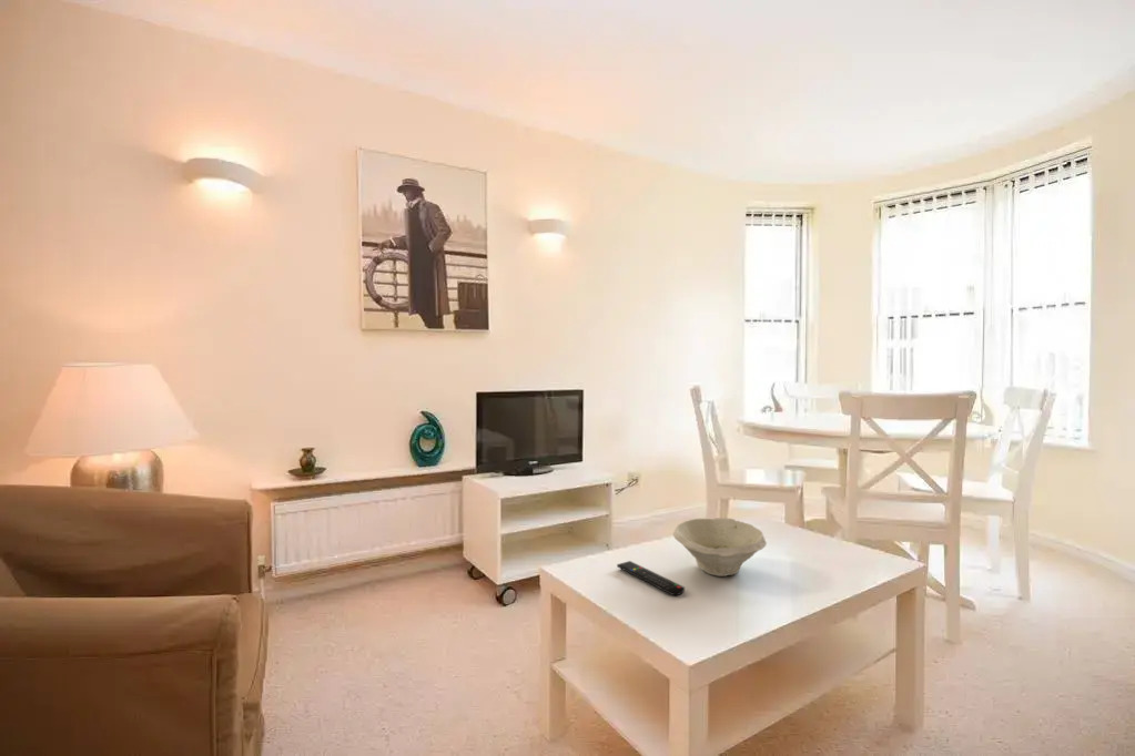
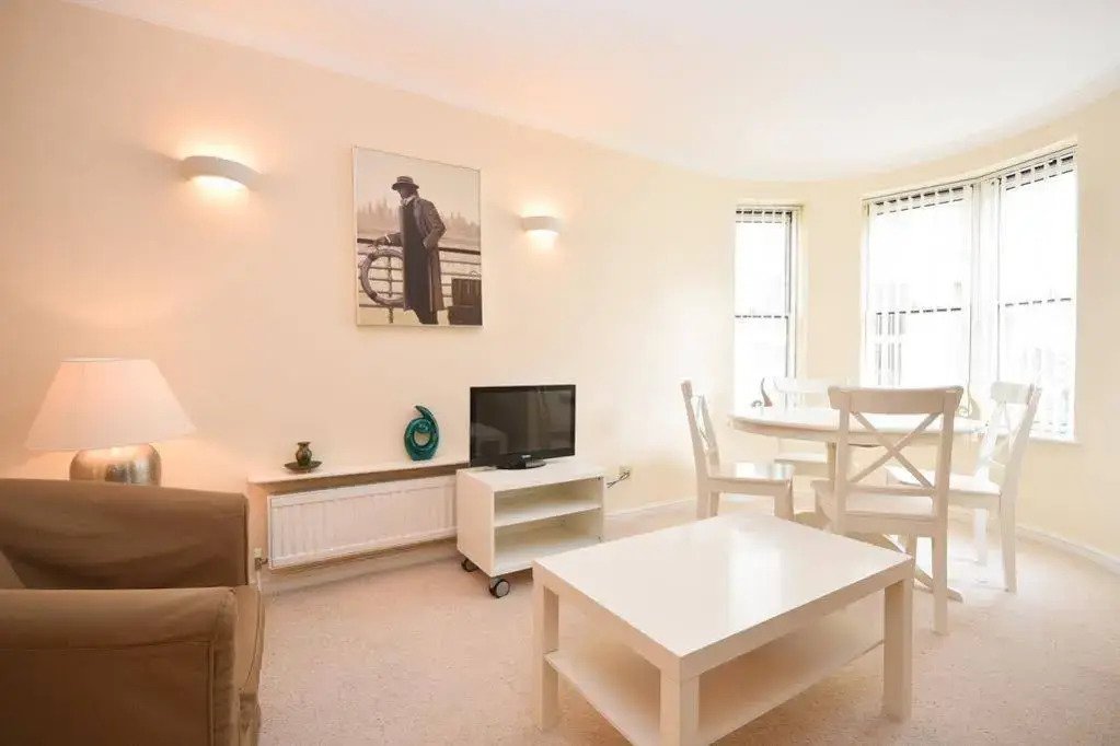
- bowl (718, 548)
- remote control (649, 578)
